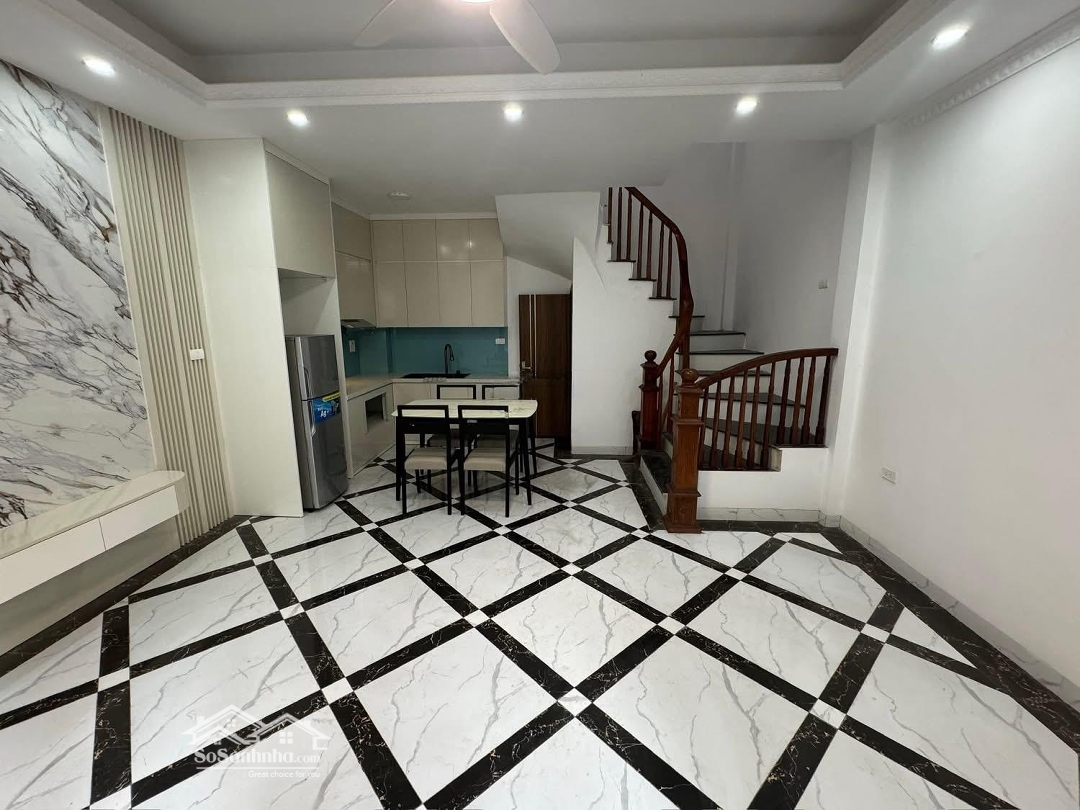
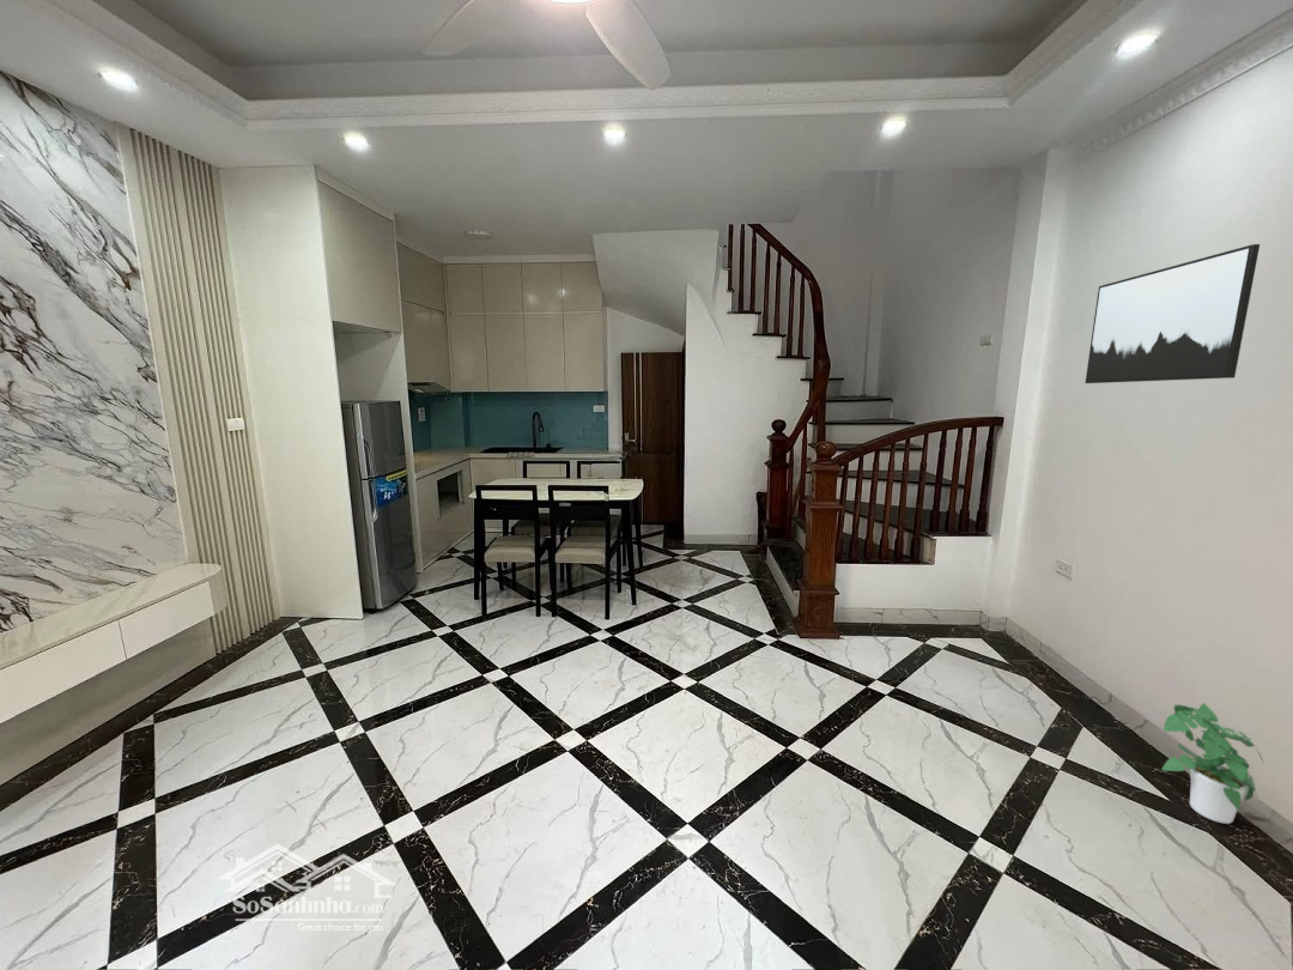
+ potted plant (1207, 763)
+ wall art (1157, 326)
